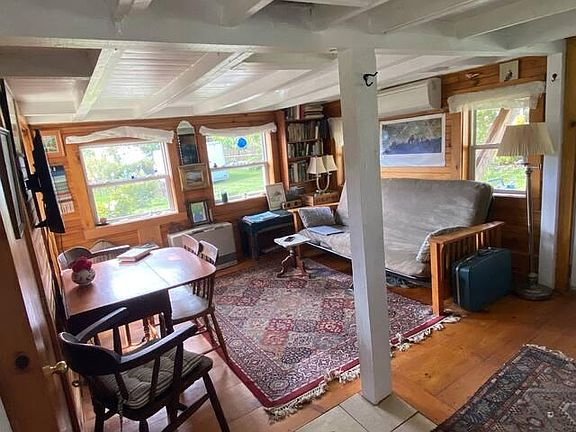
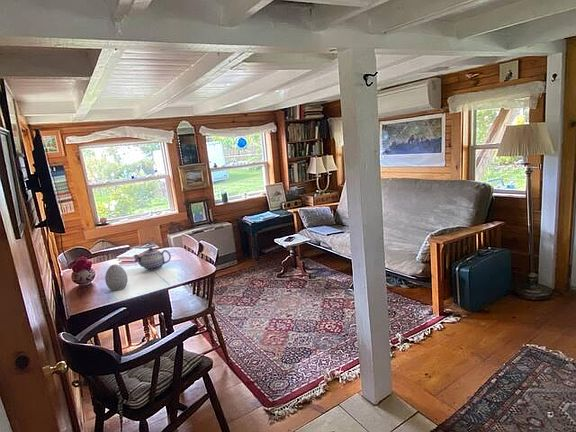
+ teapot (152, 258)
+ decorative egg (116, 276)
